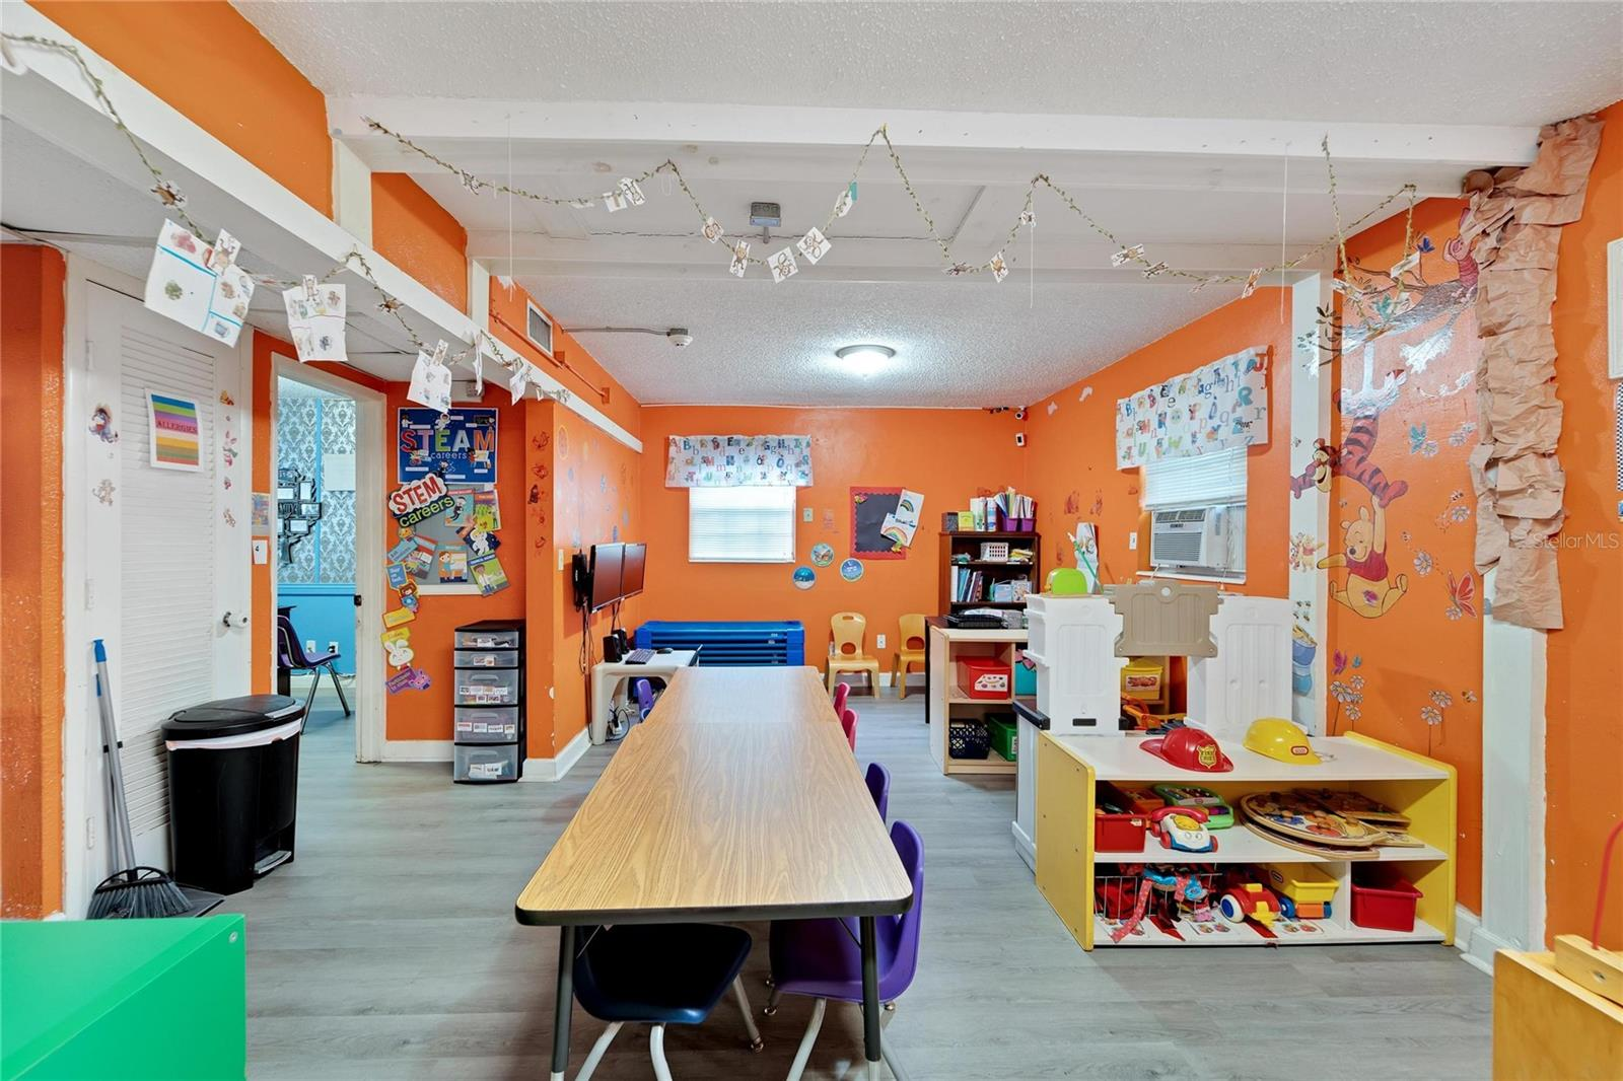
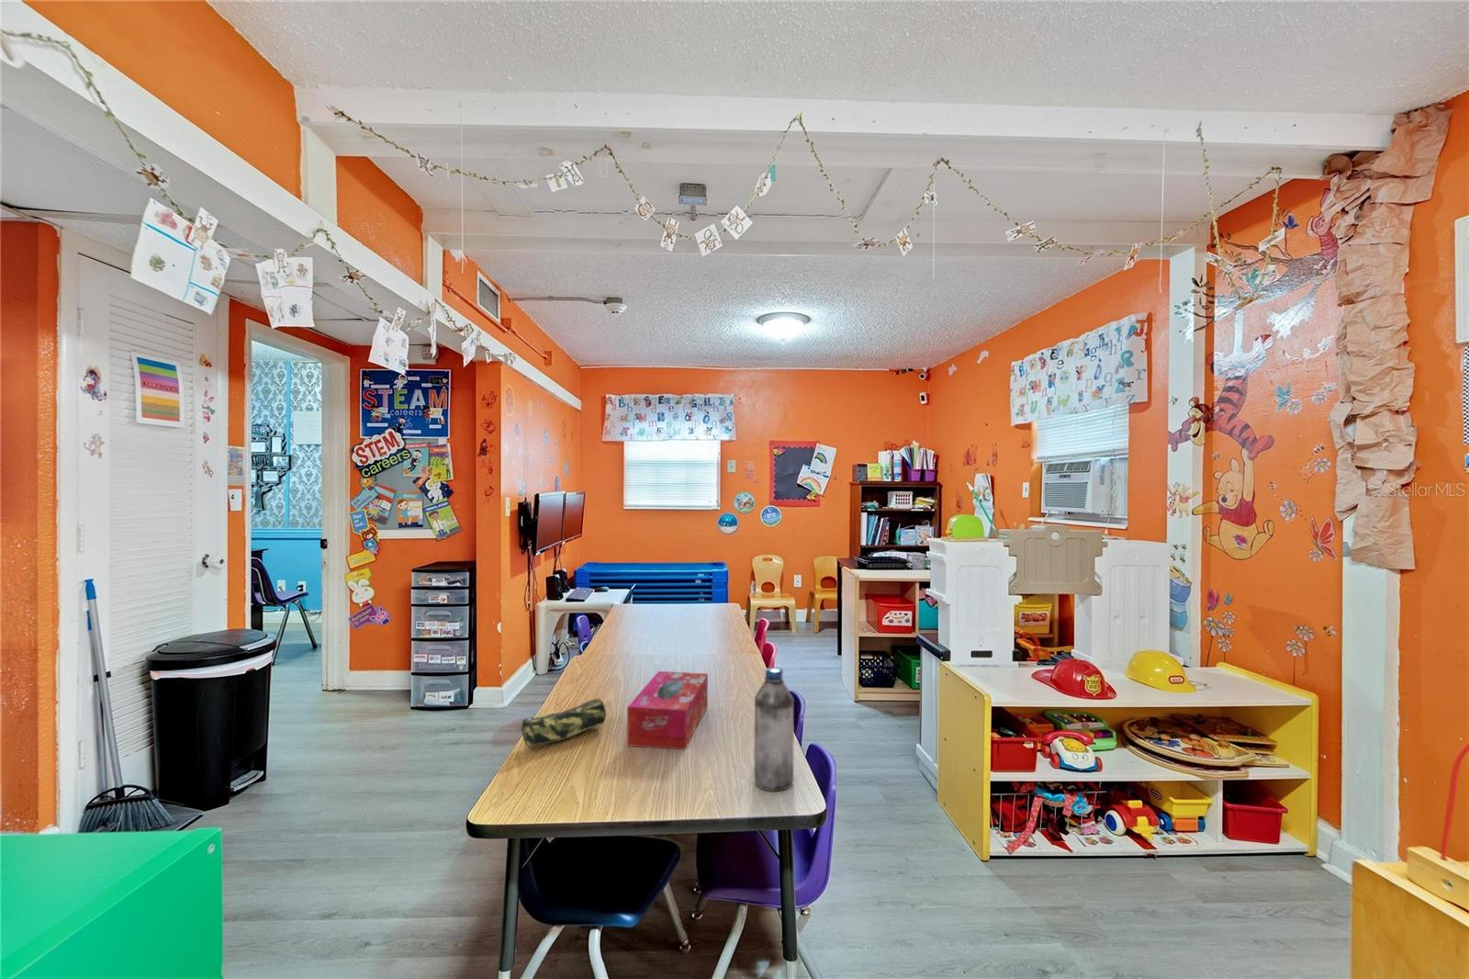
+ pencil case (562, 722)
+ tissue box (671, 706)
+ water bottle (773, 726)
